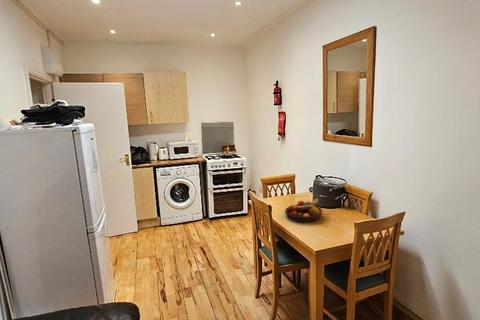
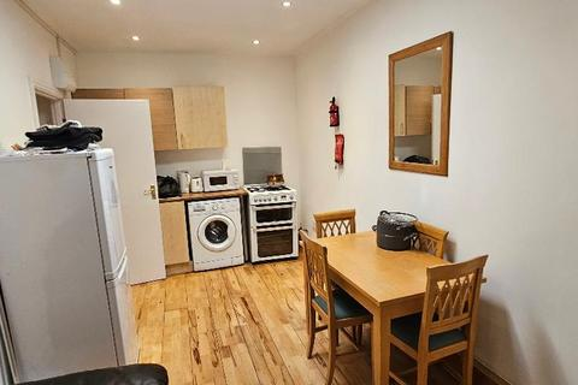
- fruit bowl (303, 208)
